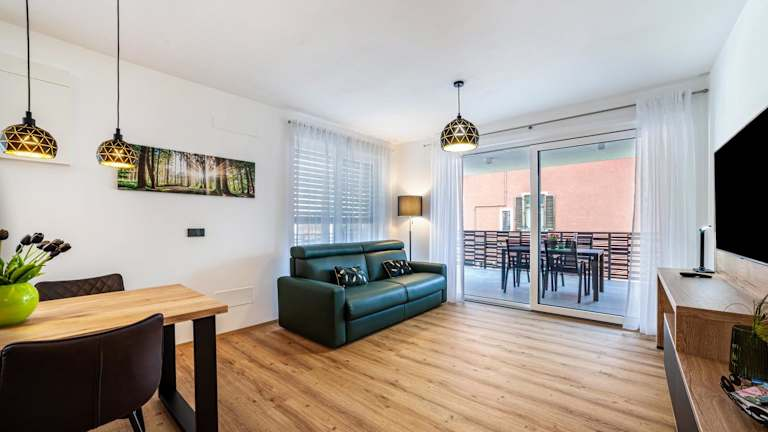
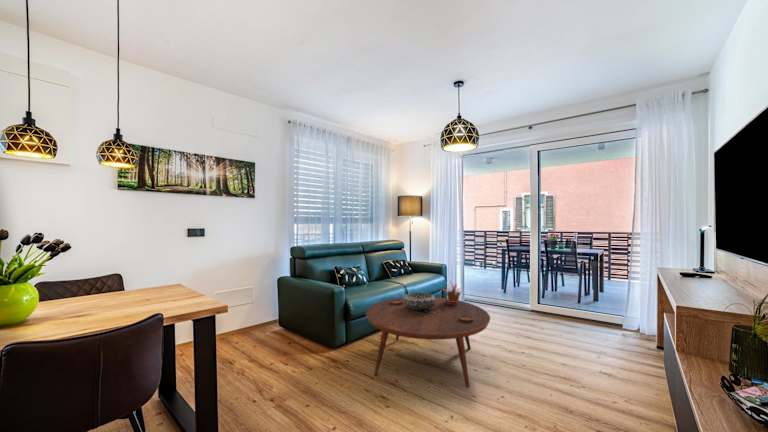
+ decorative bowl (419, 302)
+ potted plant (453, 291)
+ coffee table (426, 334)
